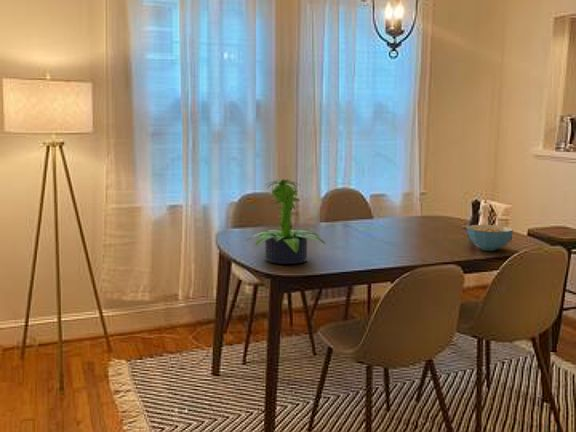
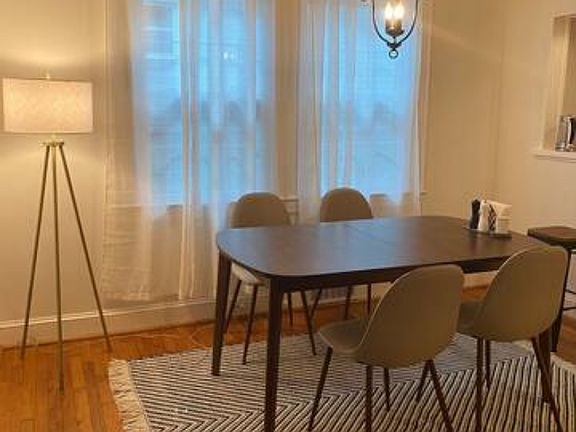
- potted plant (287, 220)
- cereal bowl (489, 238)
